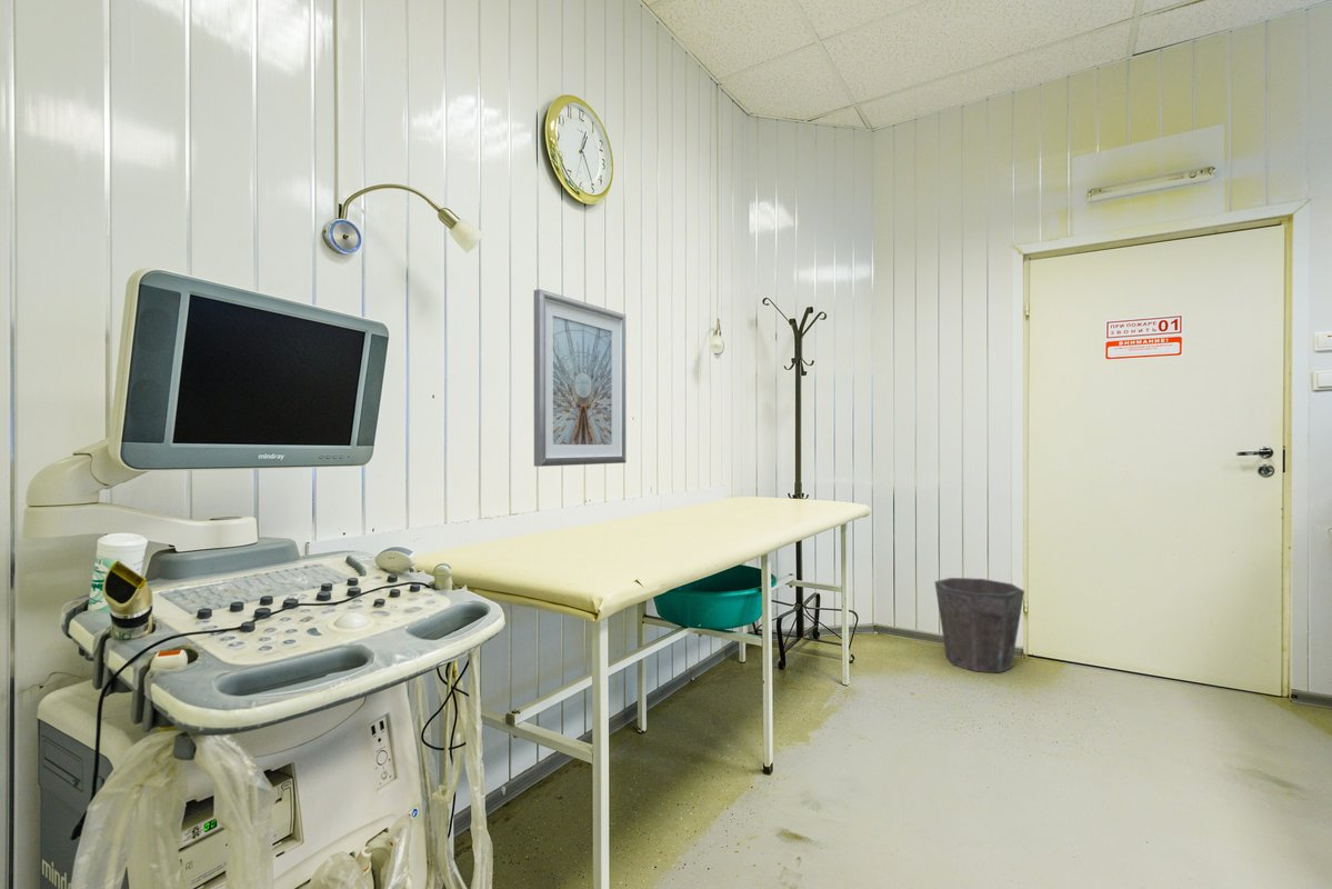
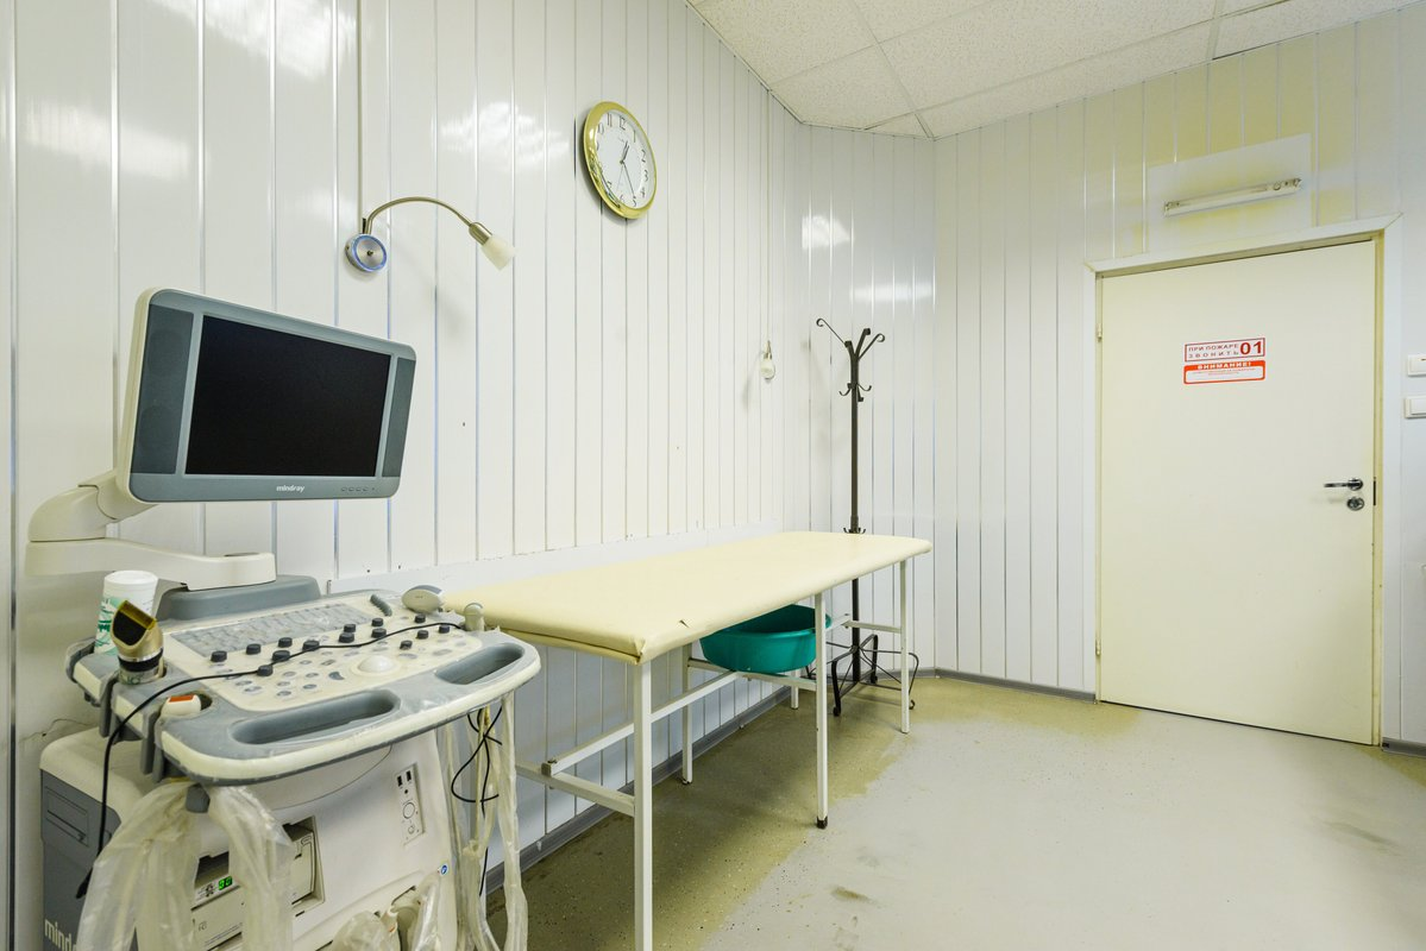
- picture frame (583, 383)
- waste bin (978, 623)
